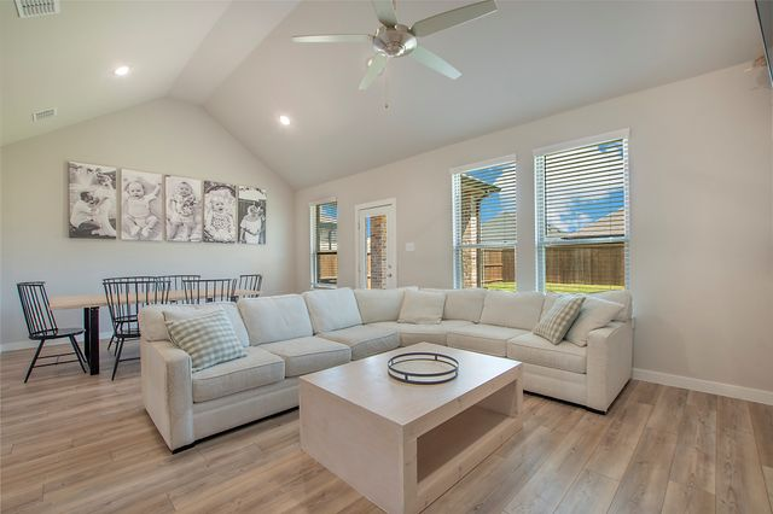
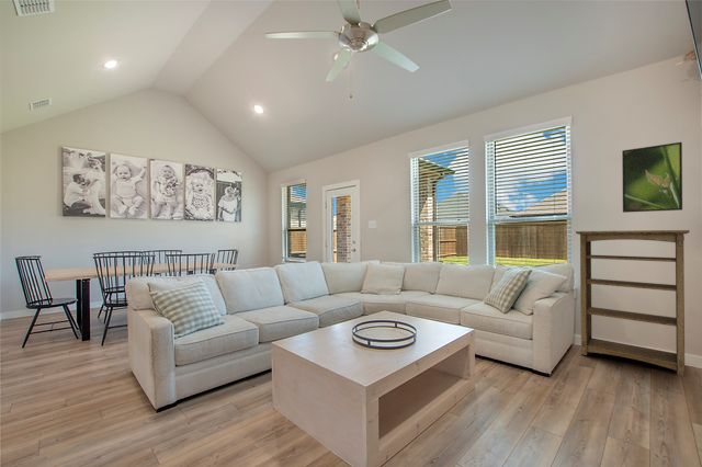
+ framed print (650, 179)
+ bookshelf (629, 286)
